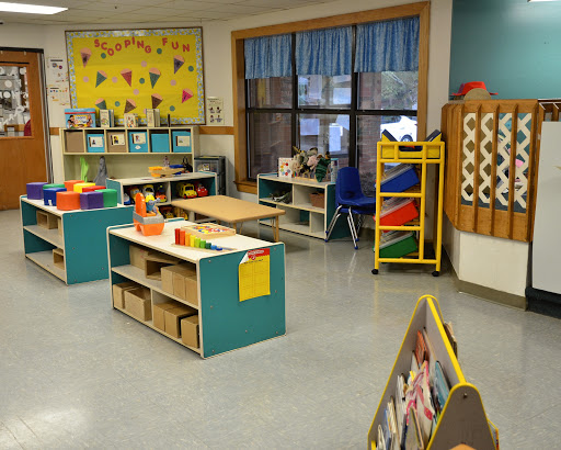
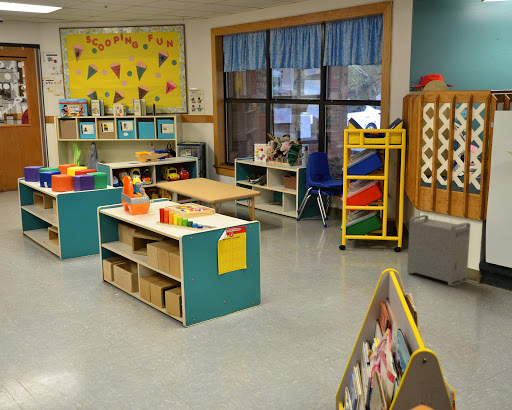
+ storage bin (438, 249)
